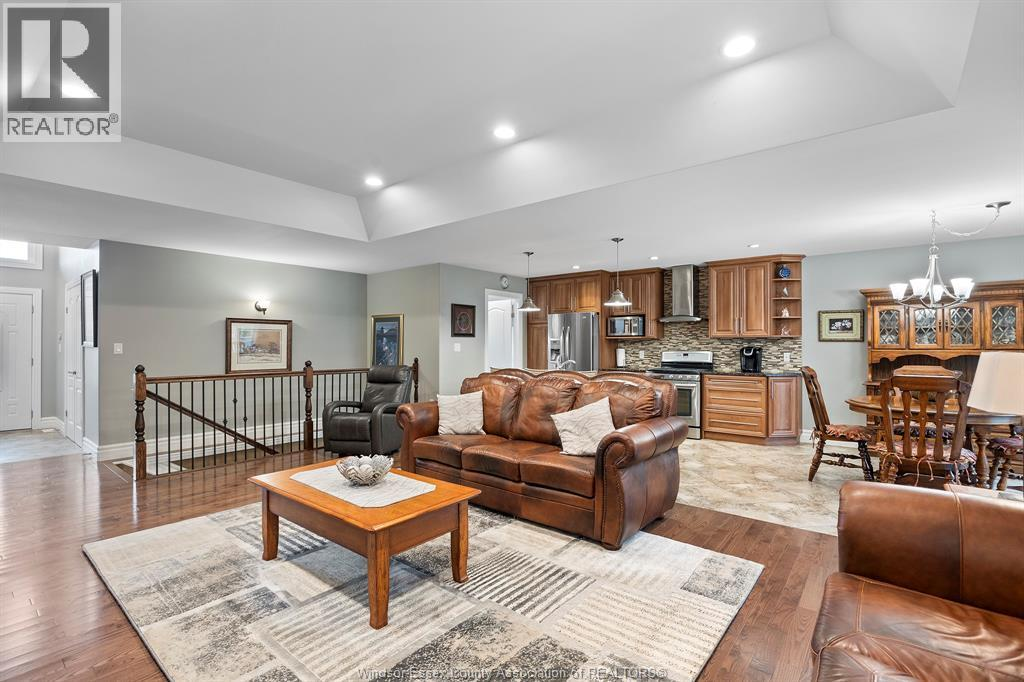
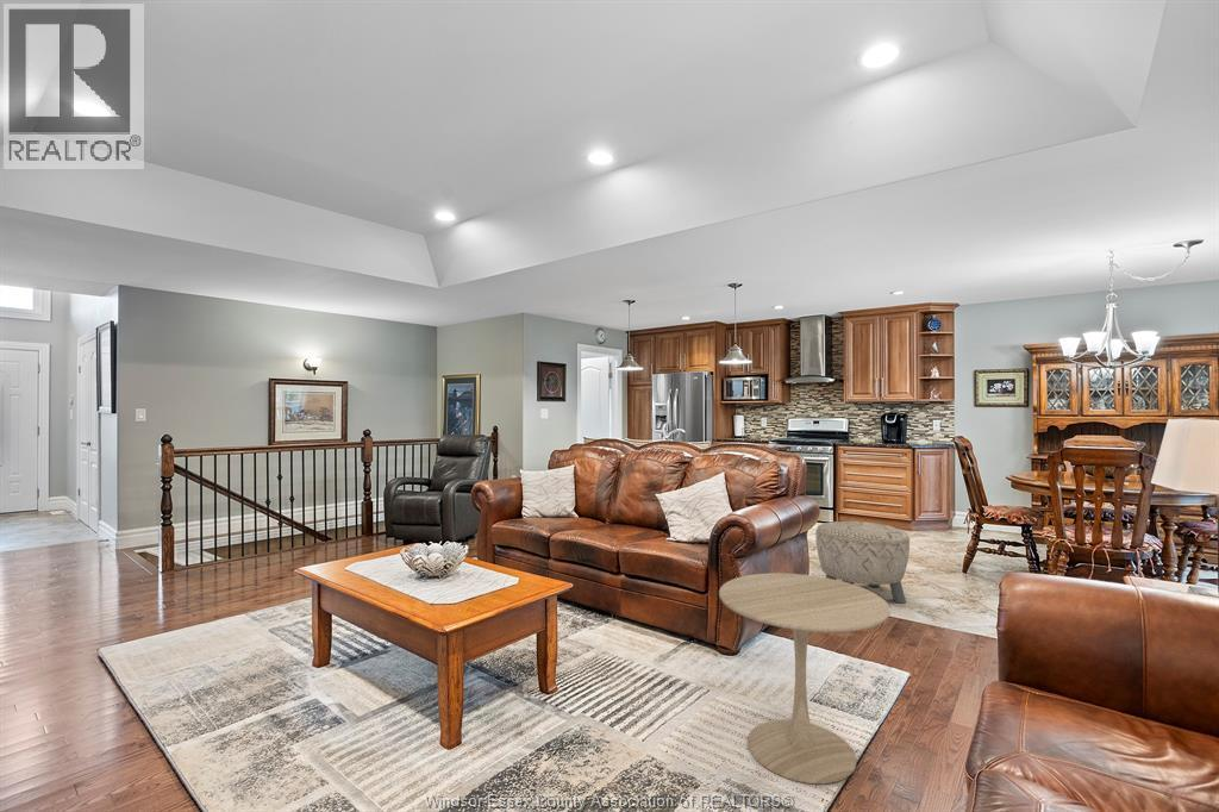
+ side table (800, 673)
+ ottoman (861, 560)
